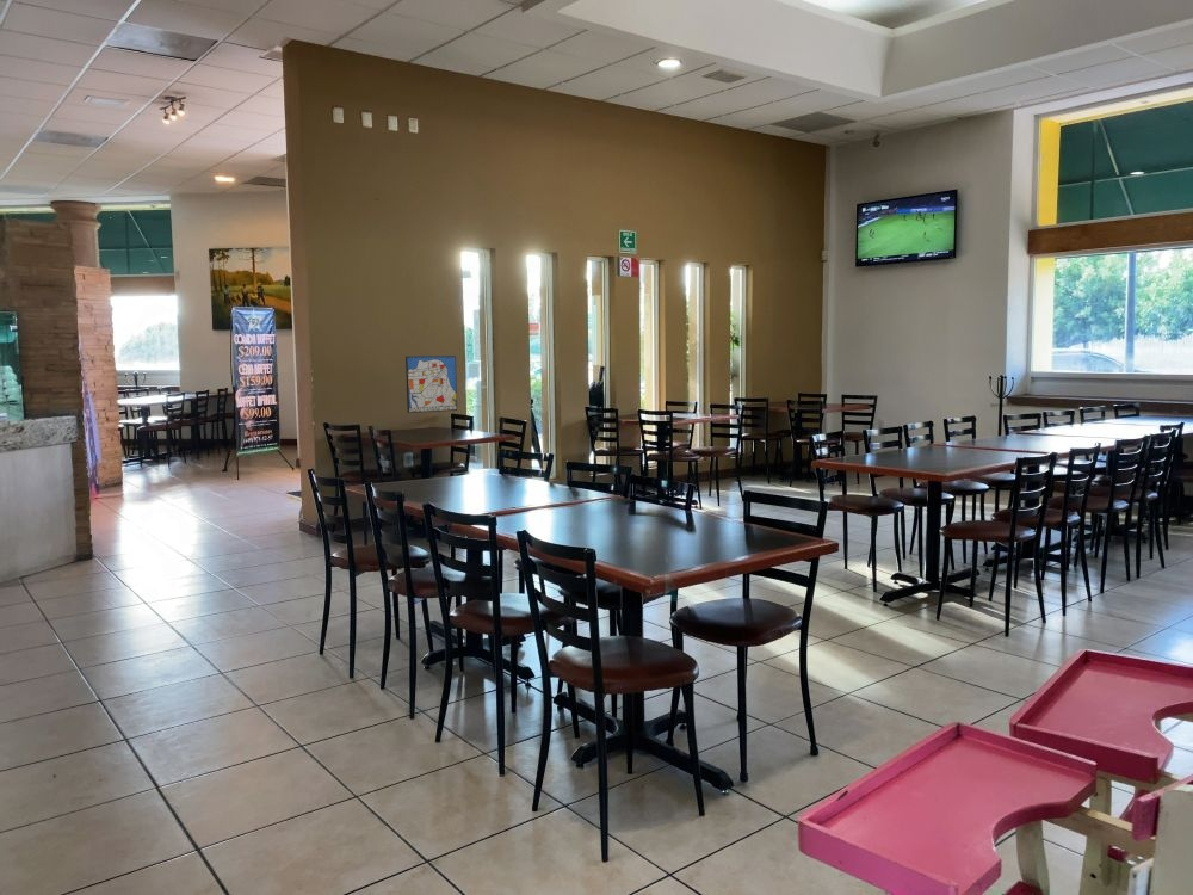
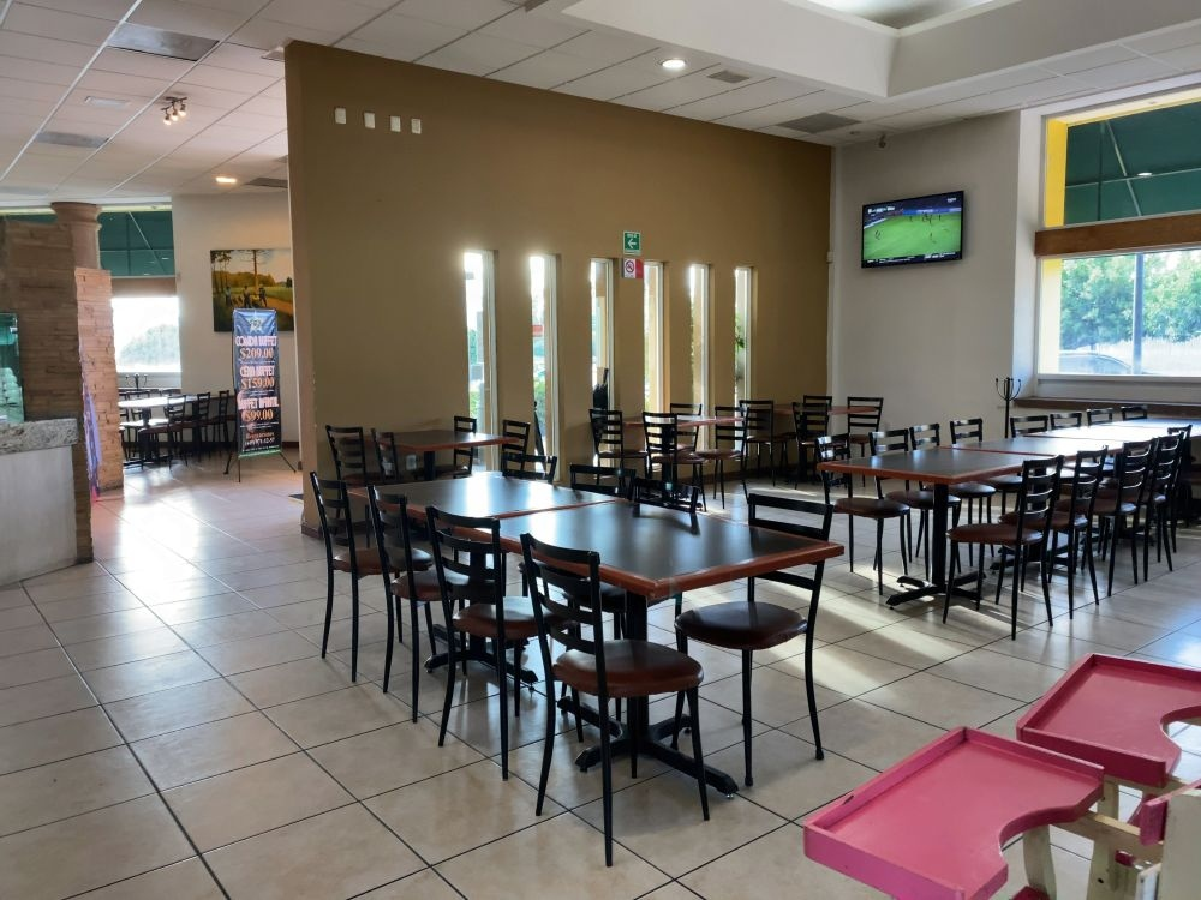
- wall art (432, 383)
